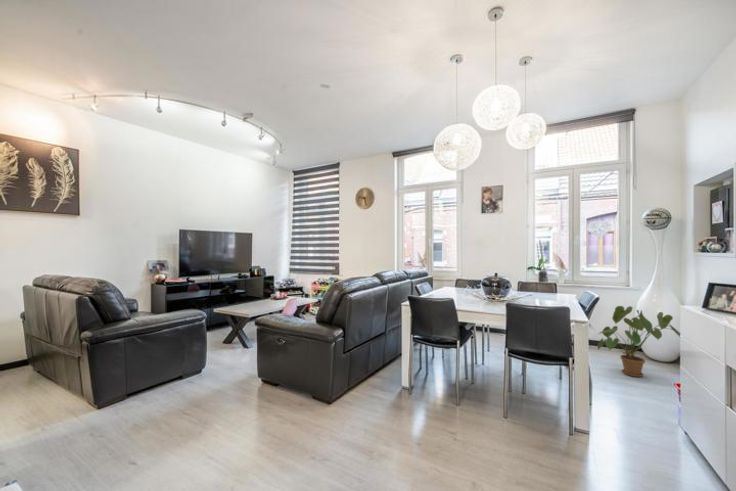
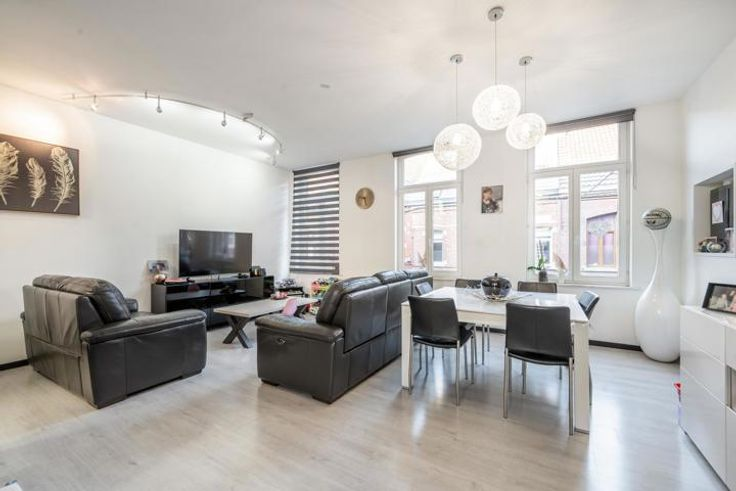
- house plant (637, 340)
